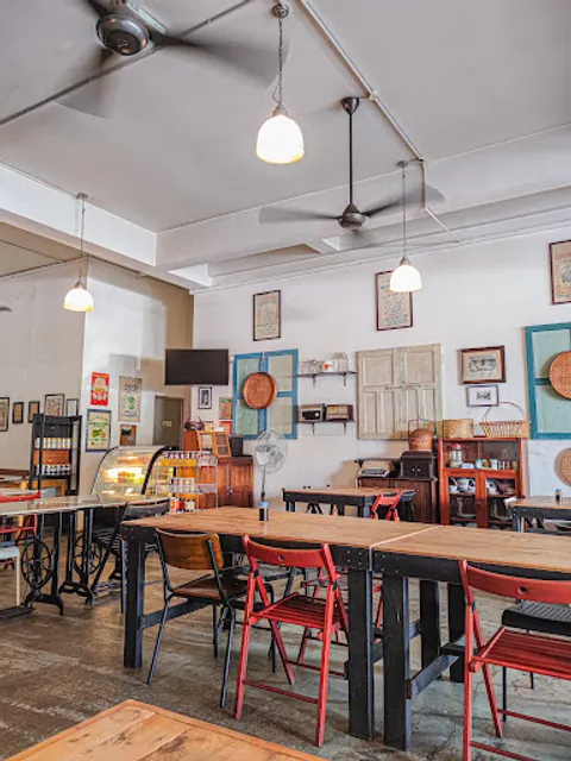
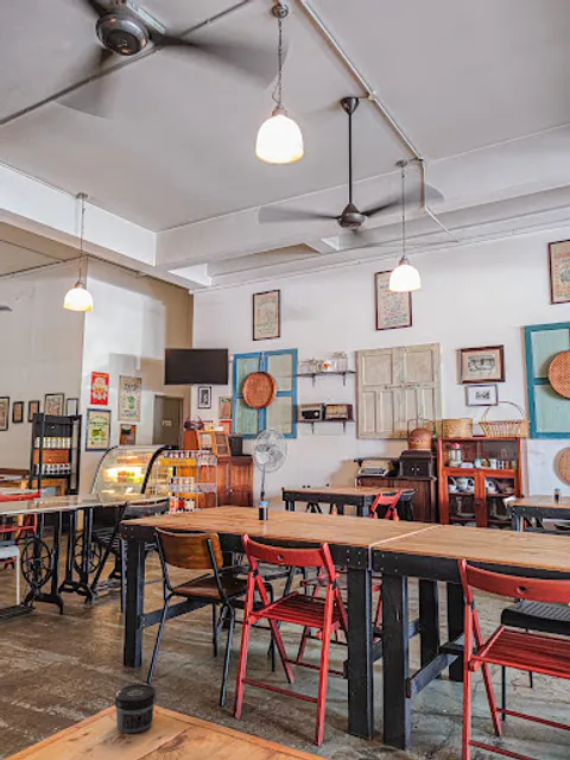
+ jar (134, 708)
